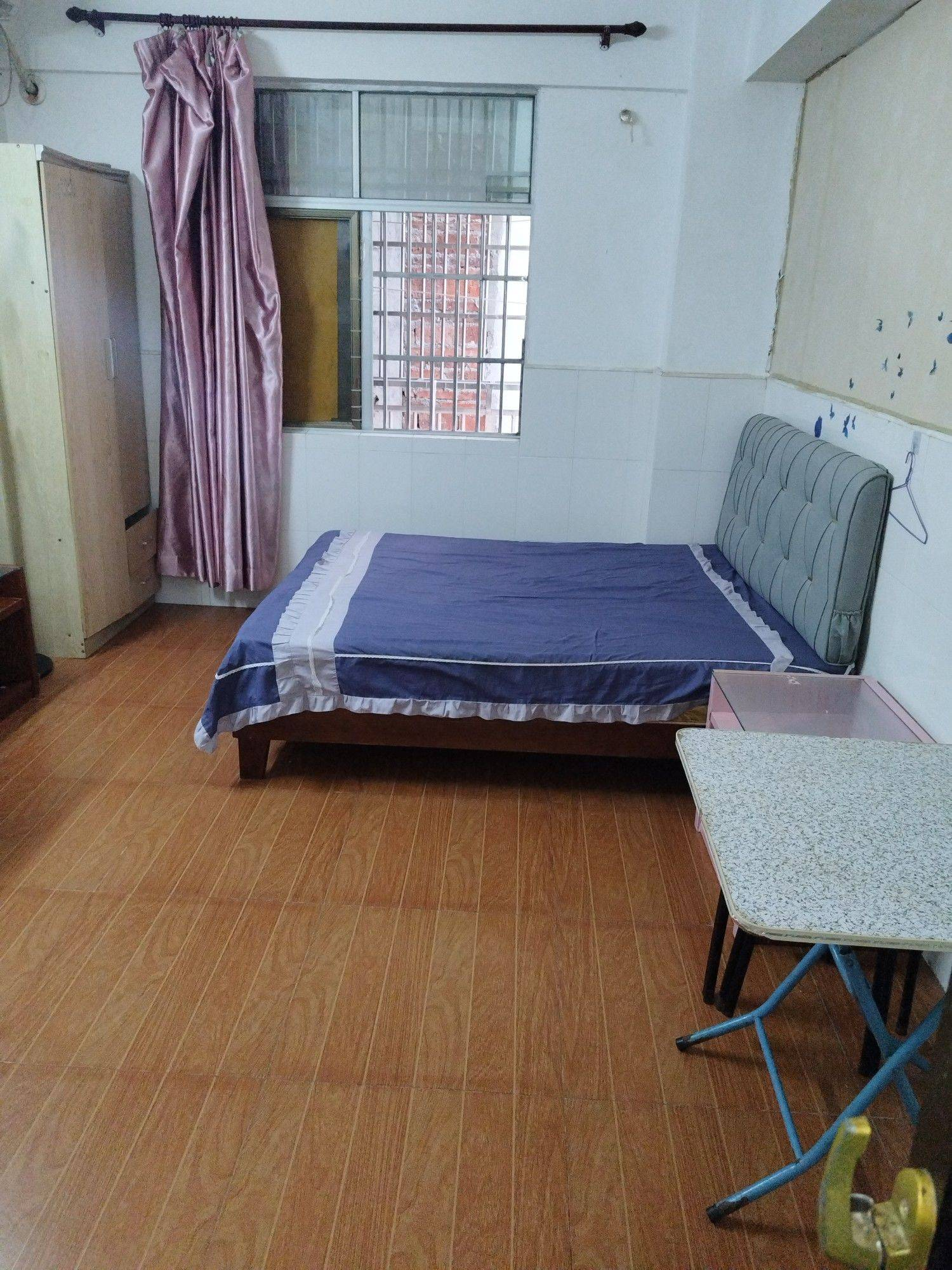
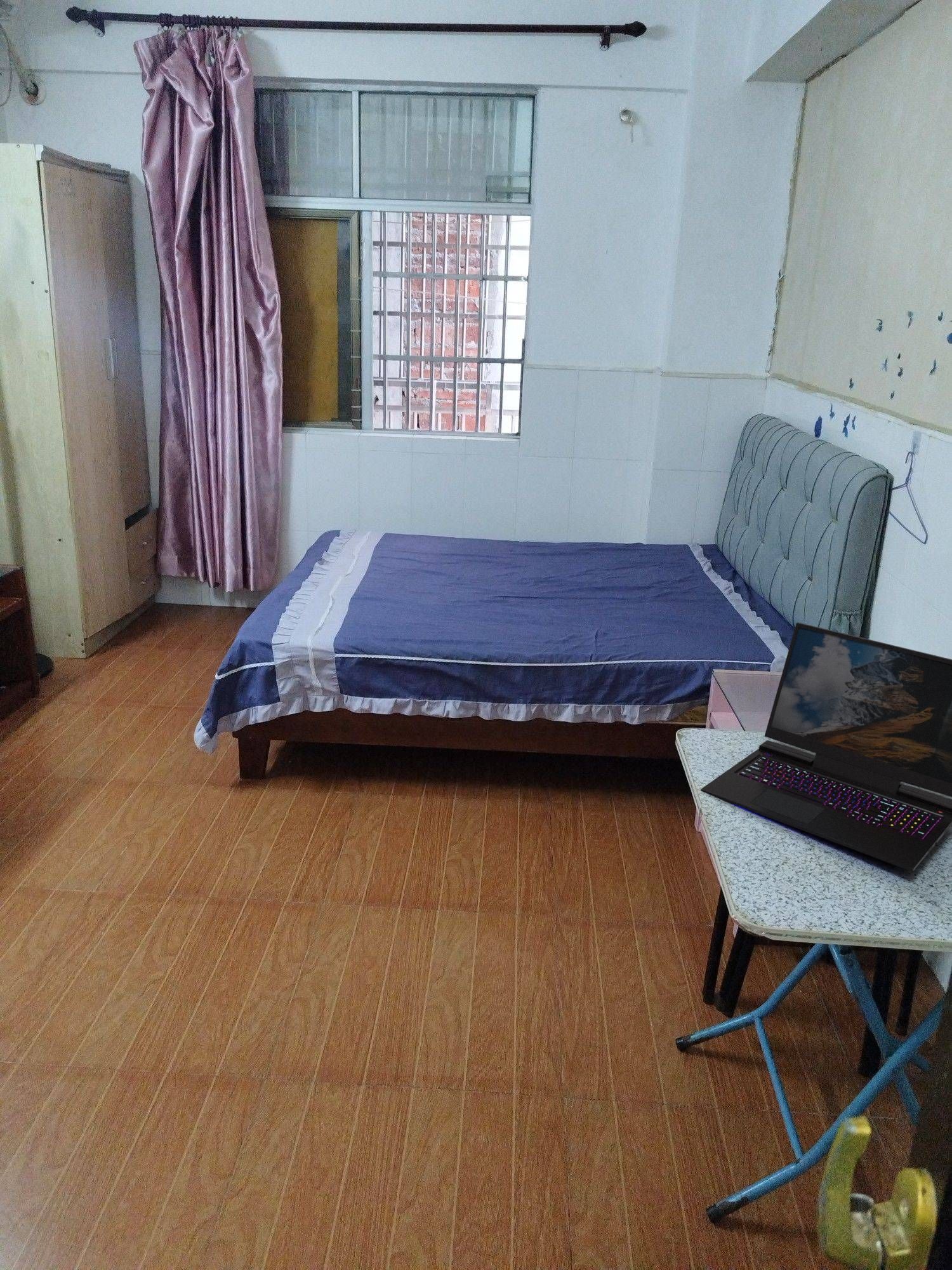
+ laptop (848, 735)
